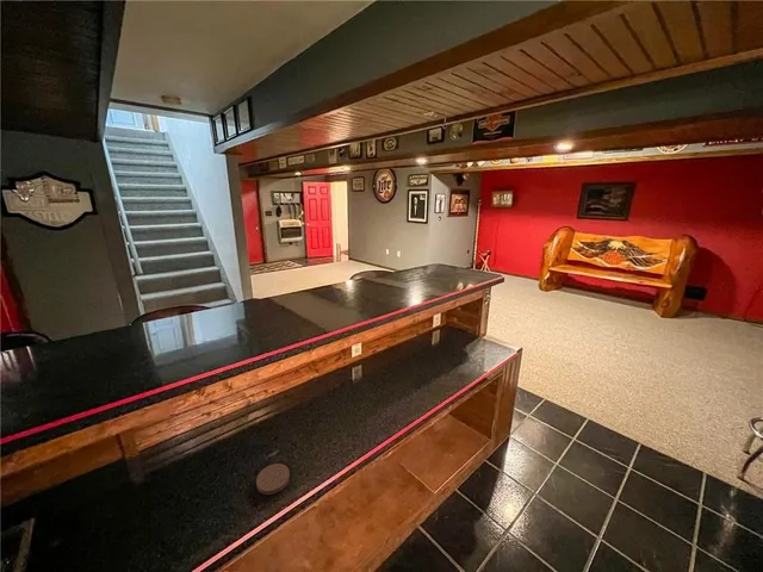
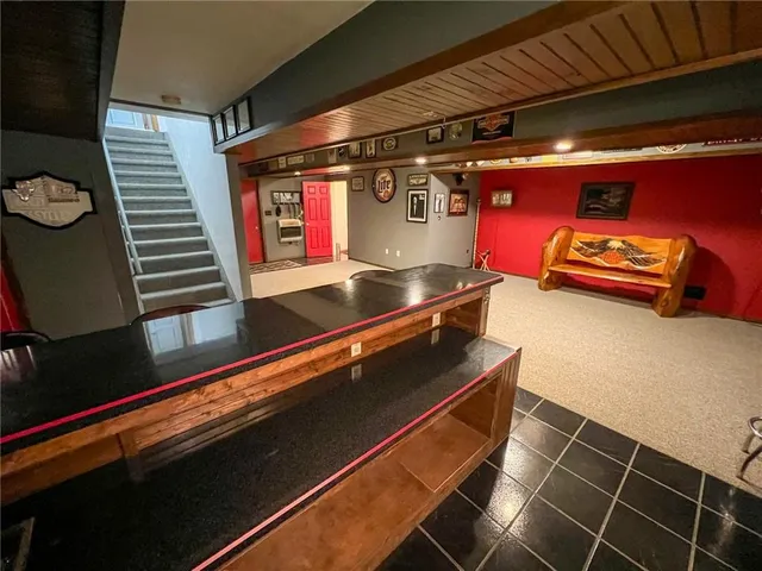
- coaster (273, 478)
